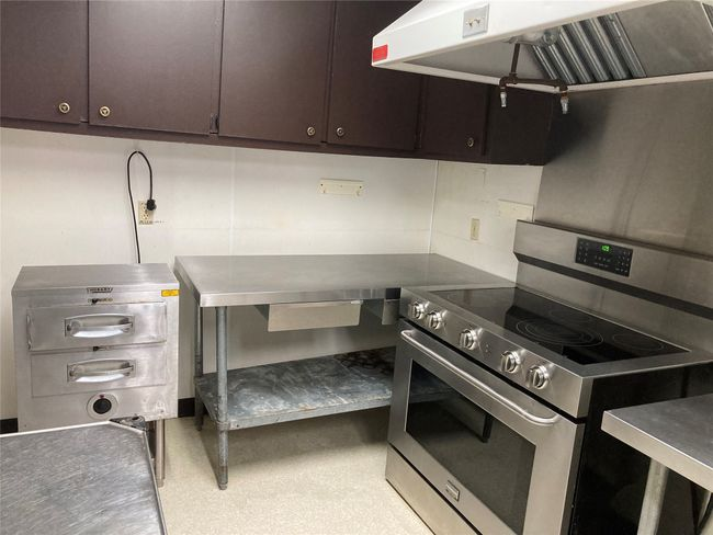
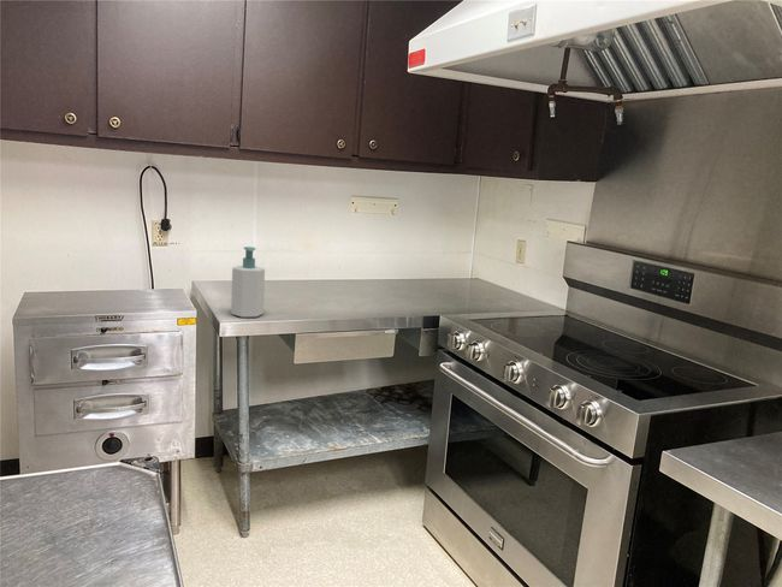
+ soap bottle (248, 280)
